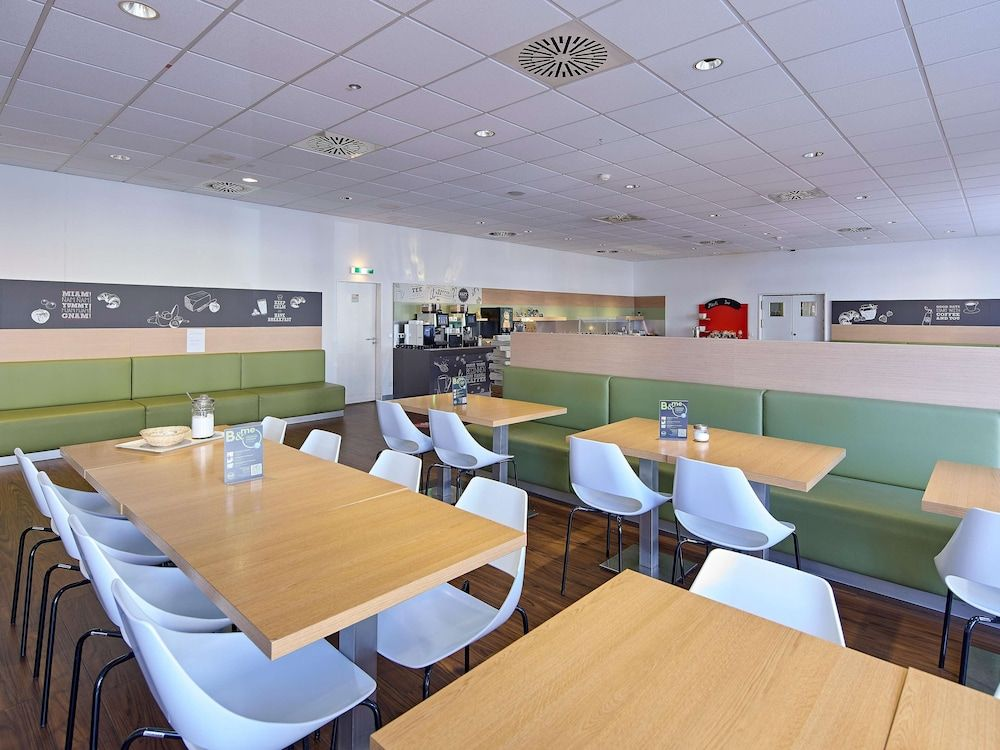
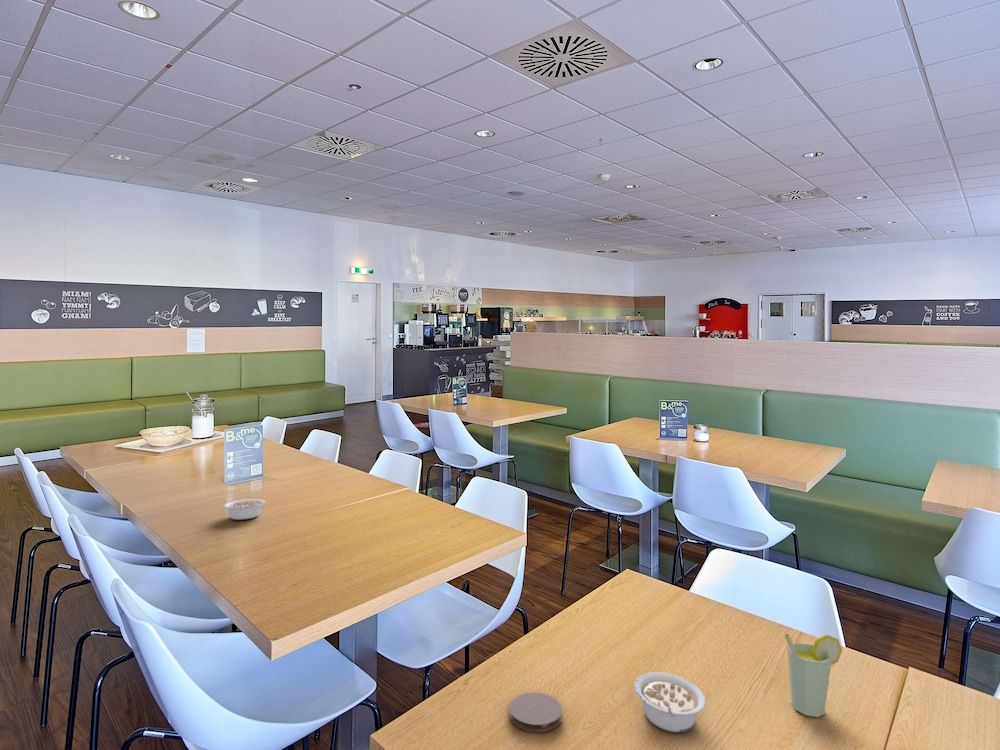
+ legume (246, 508)
+ cup (813, 670)
+ coaster (535, 711)
+ legume (670, 703)
